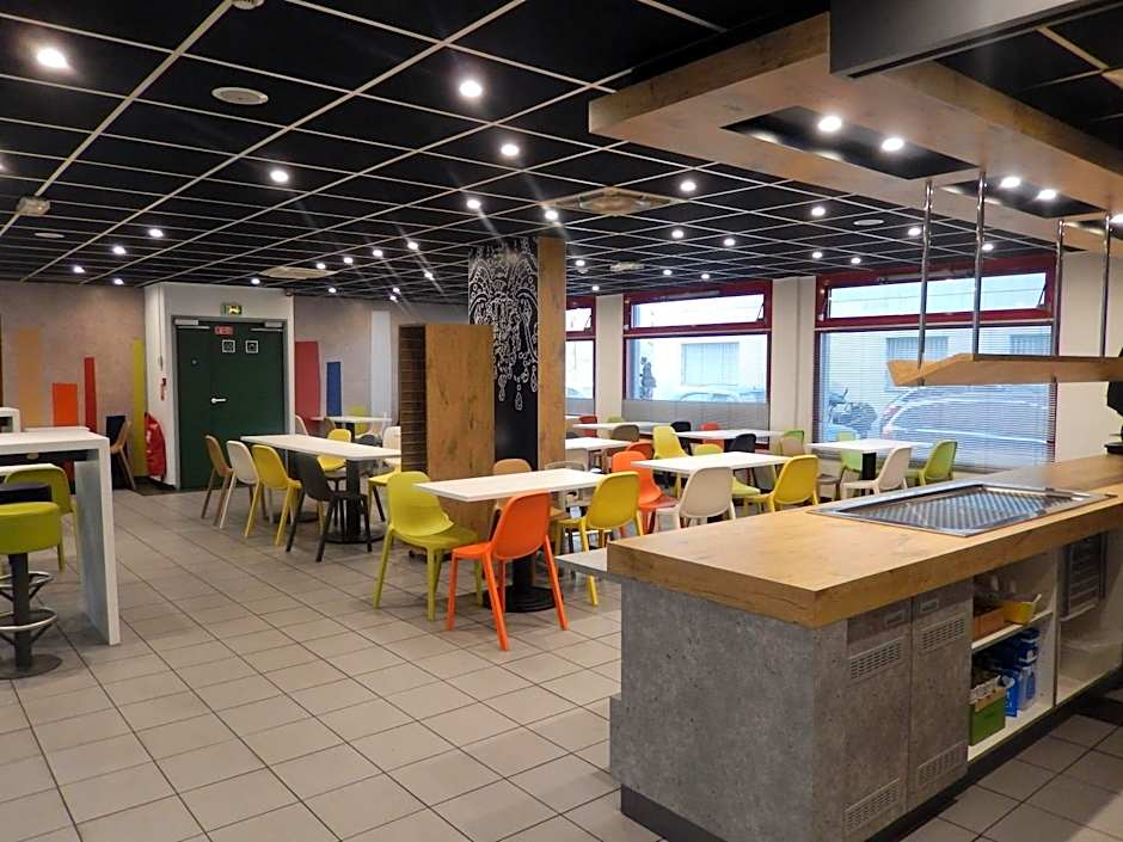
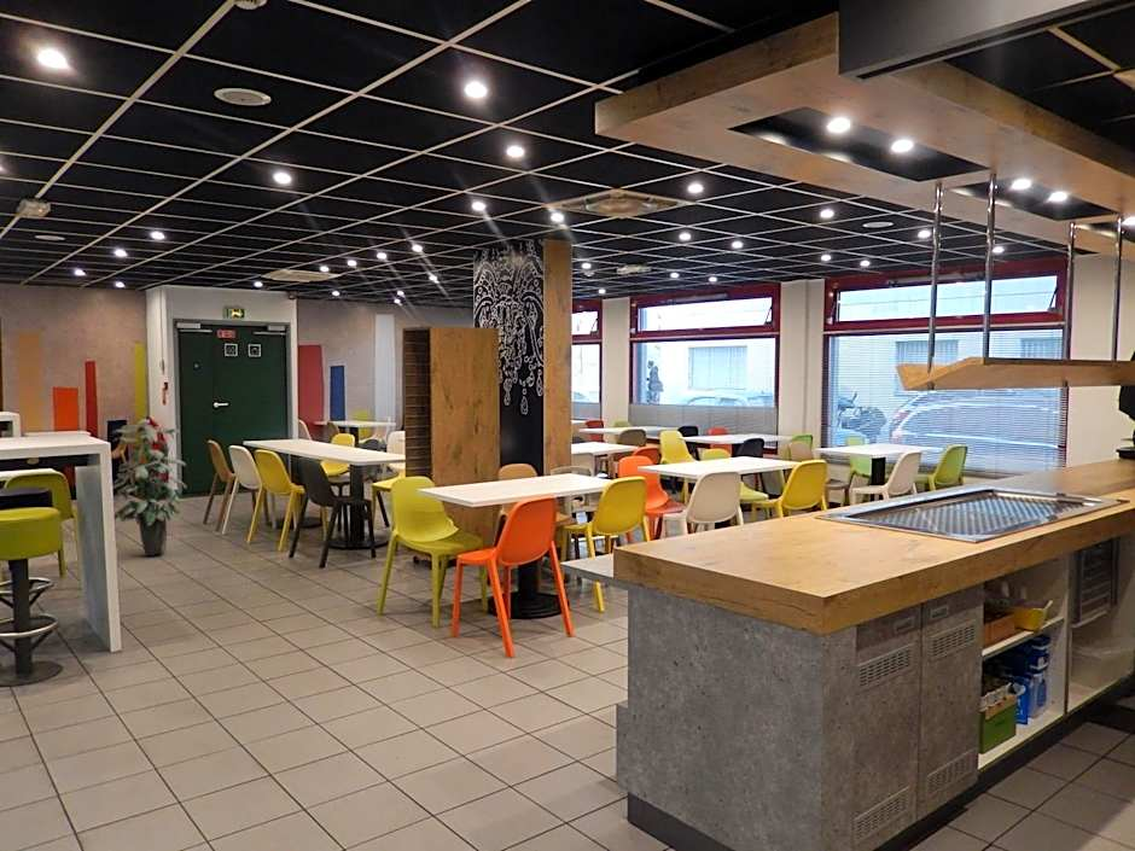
+ indoor plant (147, 486)
